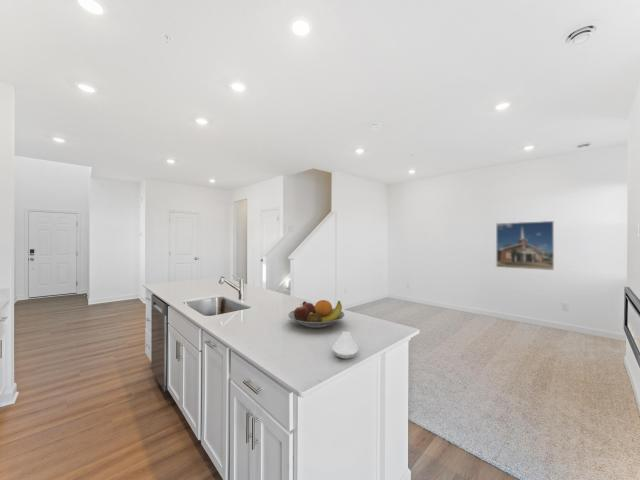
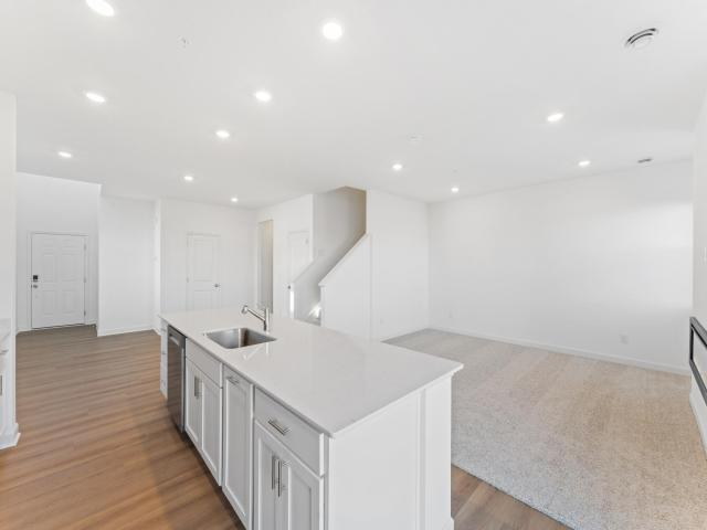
- fruit bowl (316, 311)
- spoon rest (345, 343)
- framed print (523, 245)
